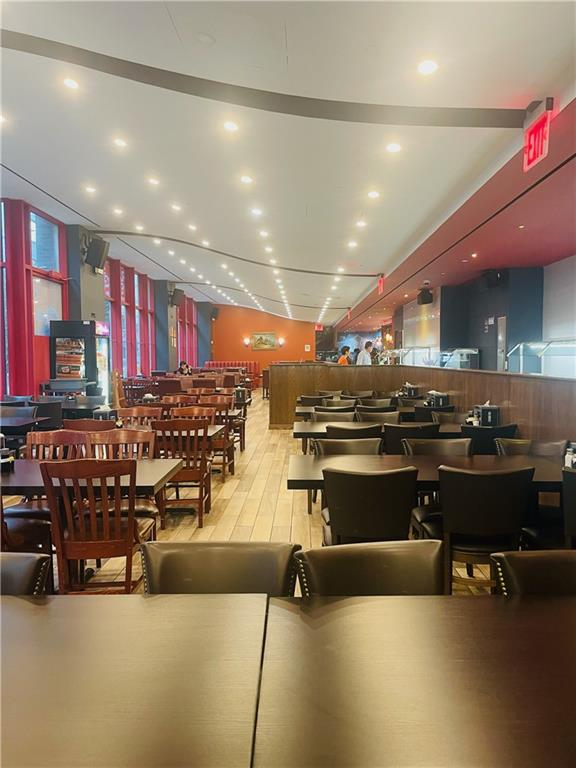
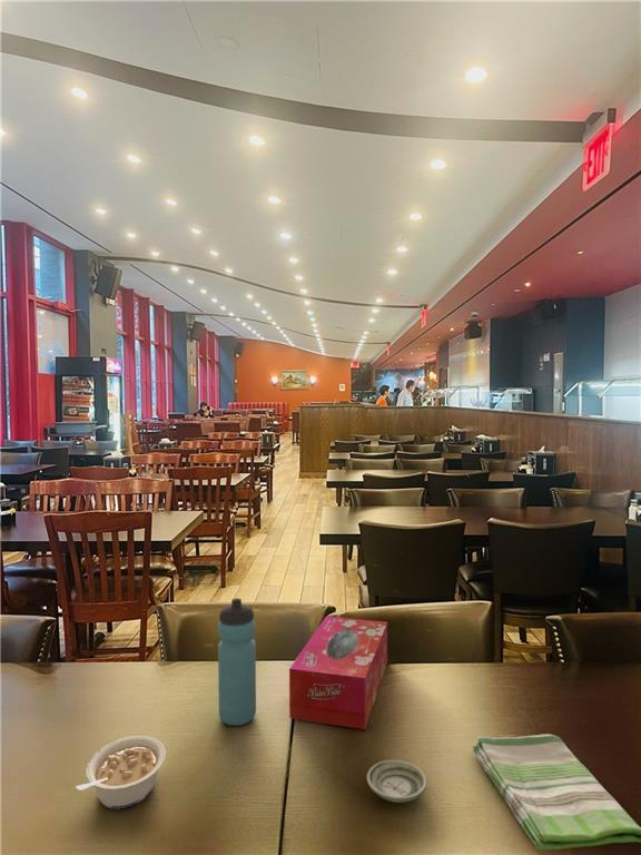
+ water bottle (237, 658)
+ legume (126, 774)
+ saucer (396, 784)
+ dish towel (550, 783)
+ tissue box (343, 665)
